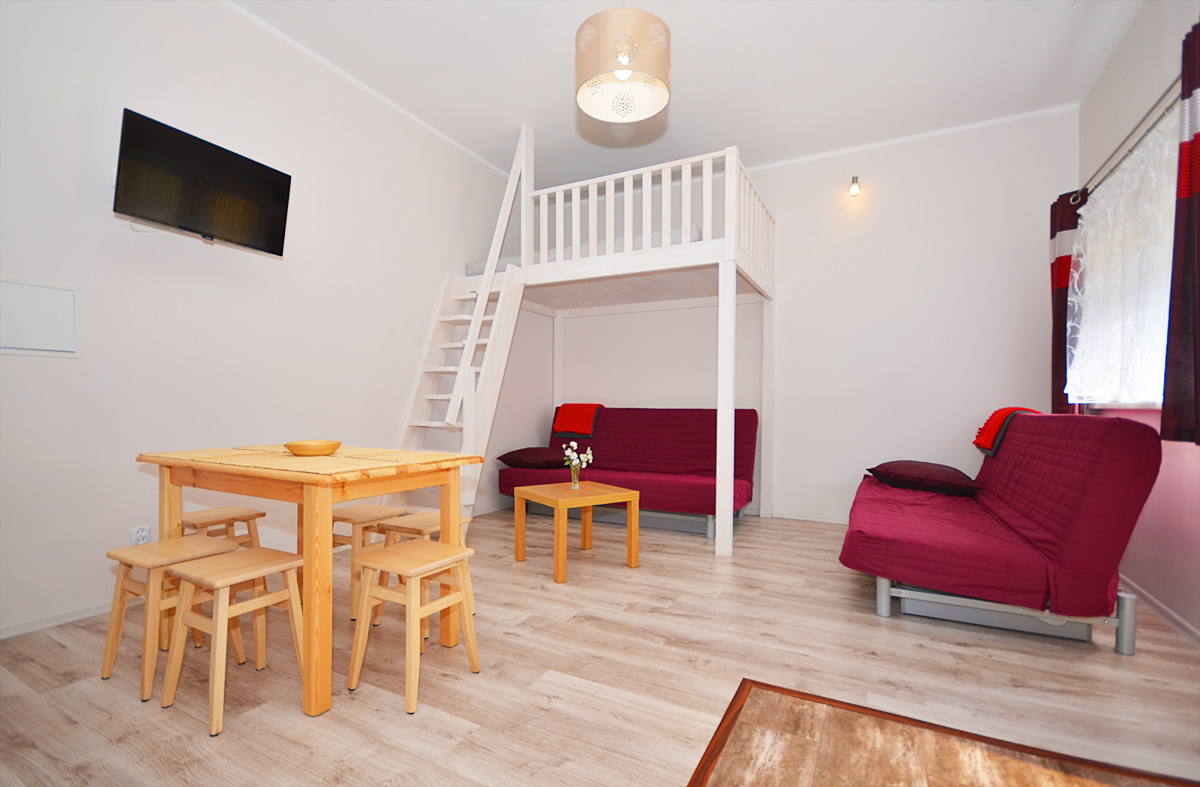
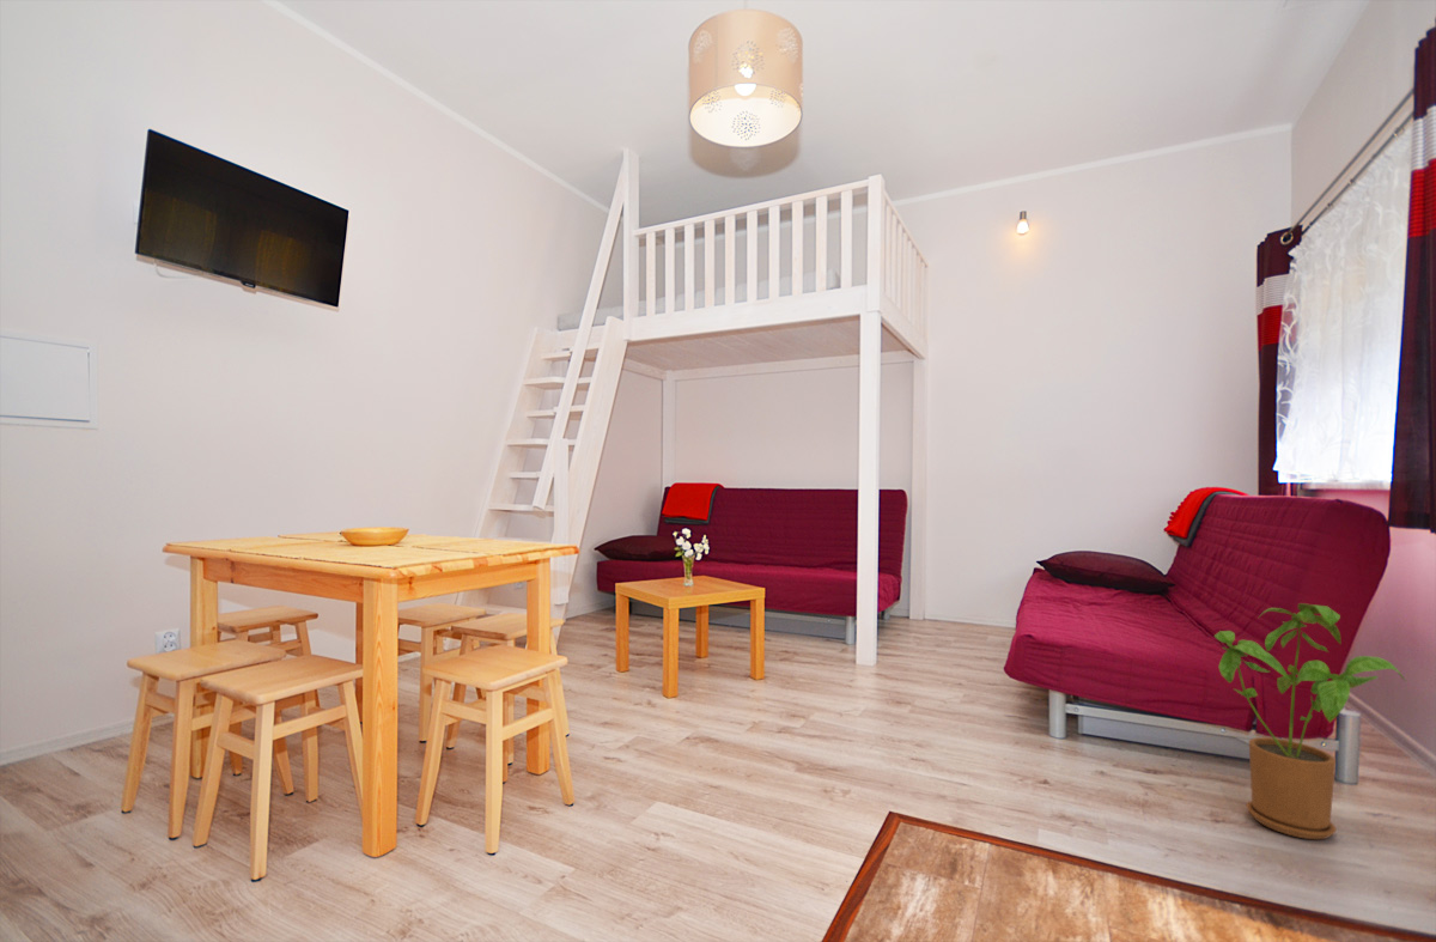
+ house plant (1304, 717)
